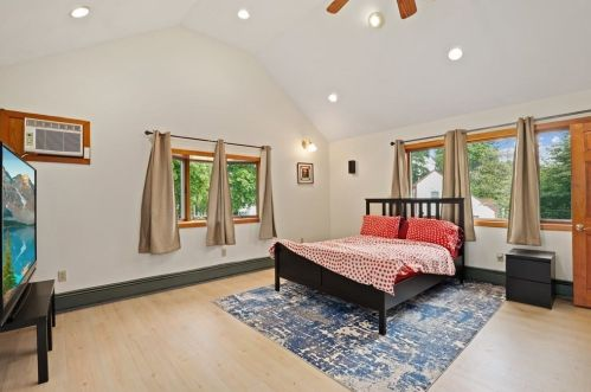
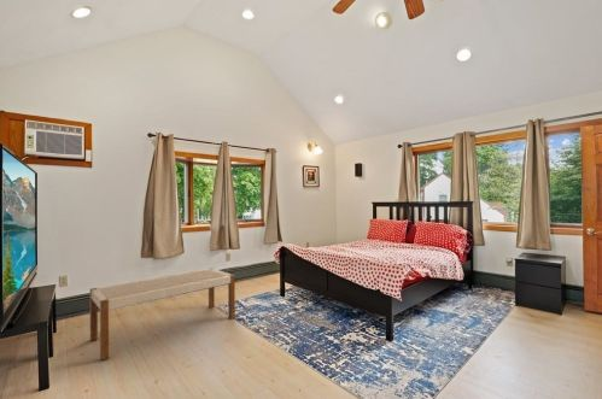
+ bench (165, 297)
